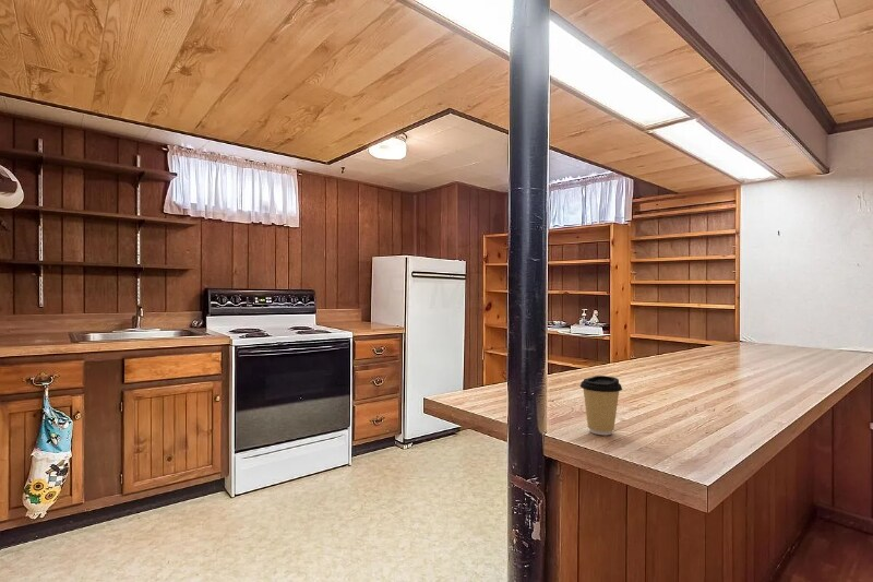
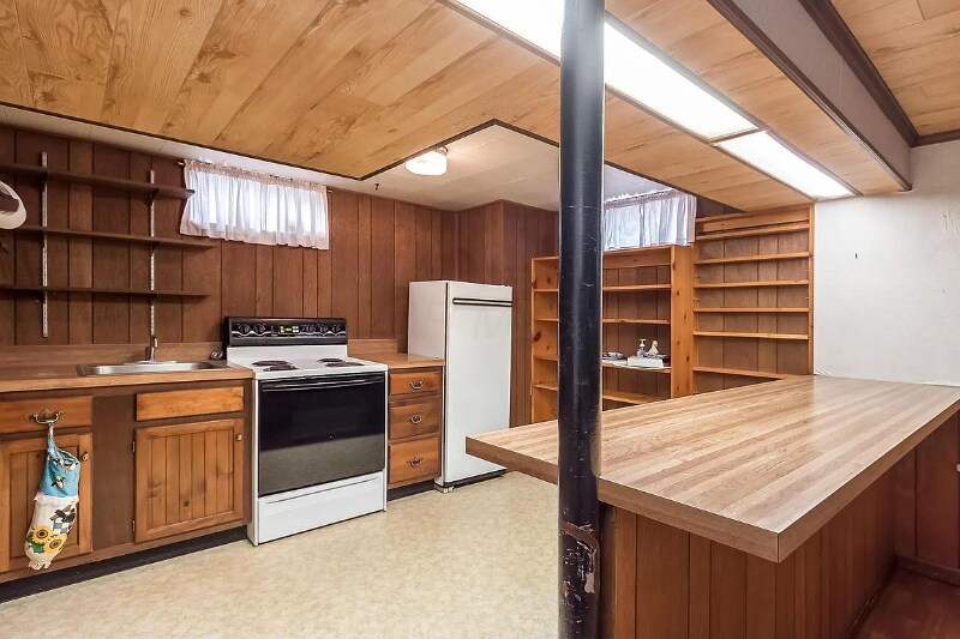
- coffee cup (600, 404)
